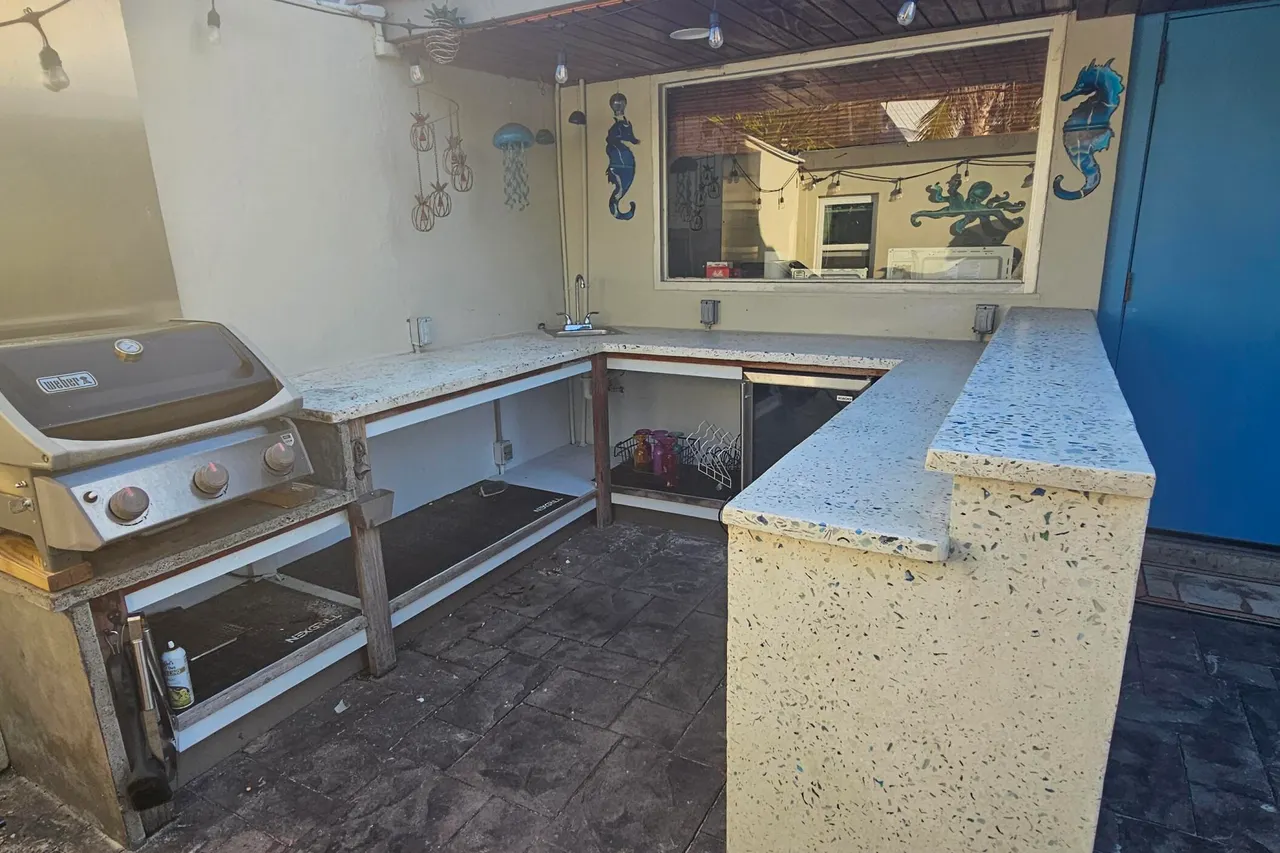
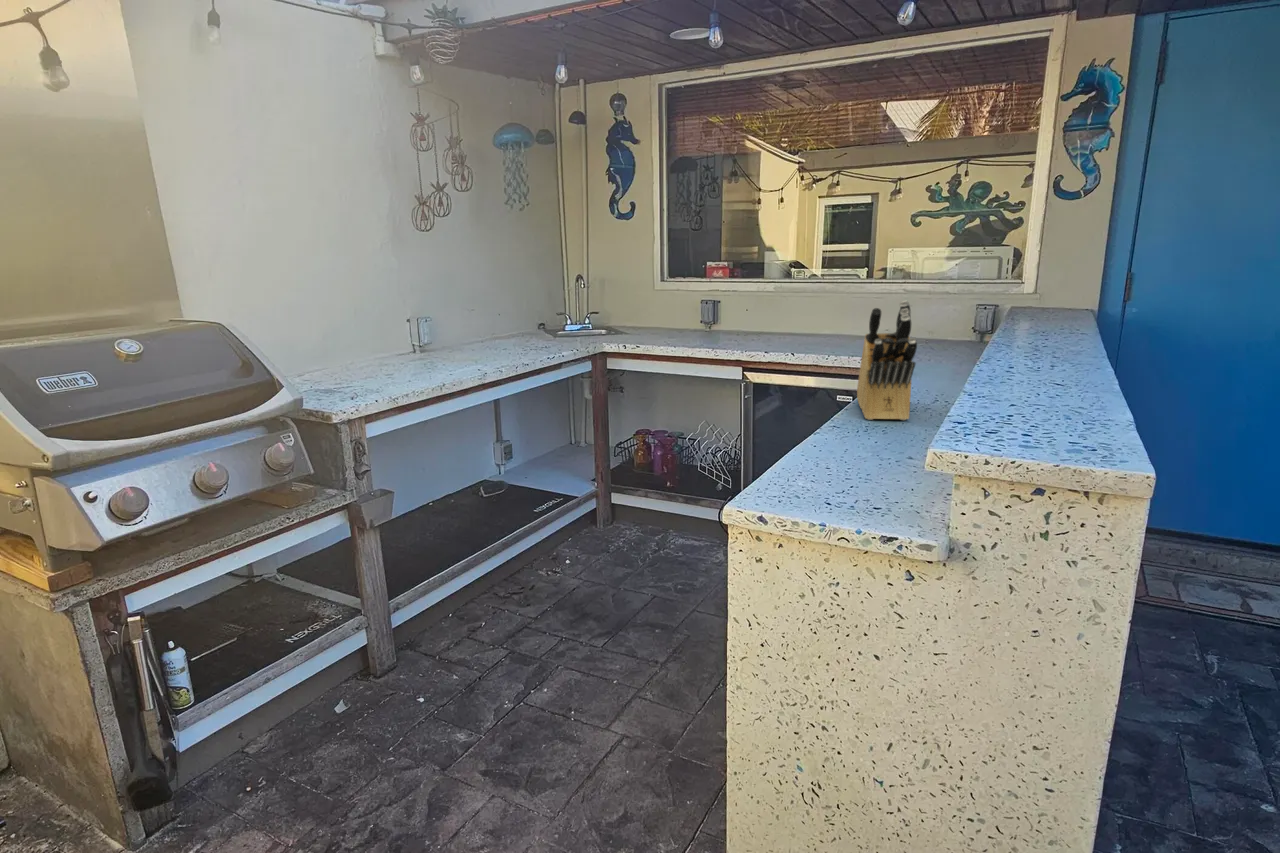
+ knife block (885, 356)
